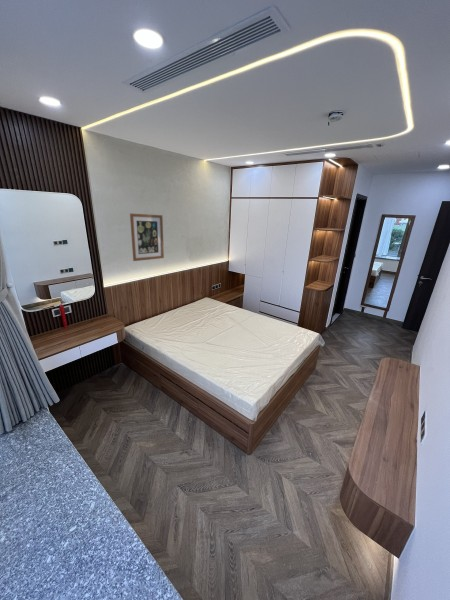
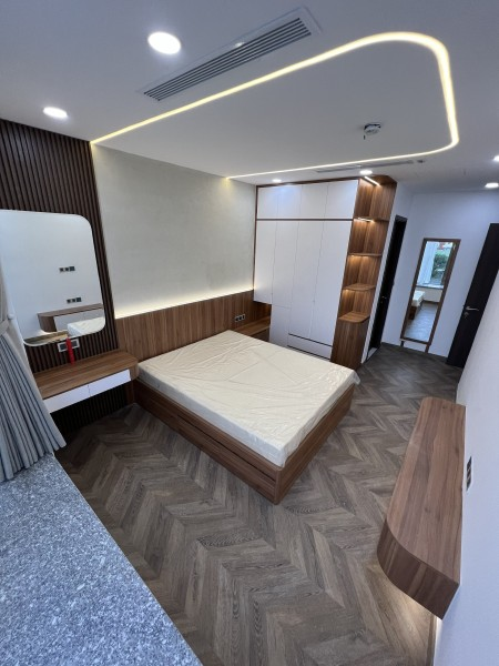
- wall art (148, 237)
